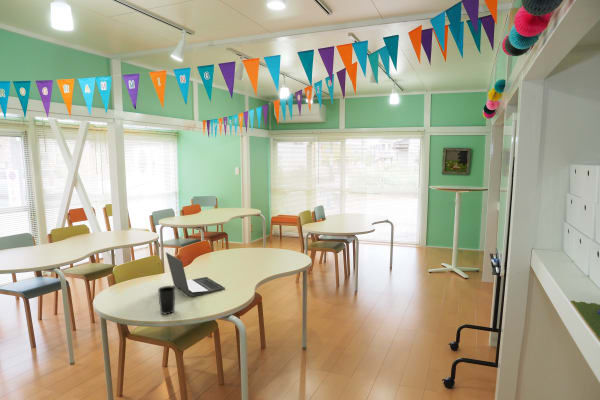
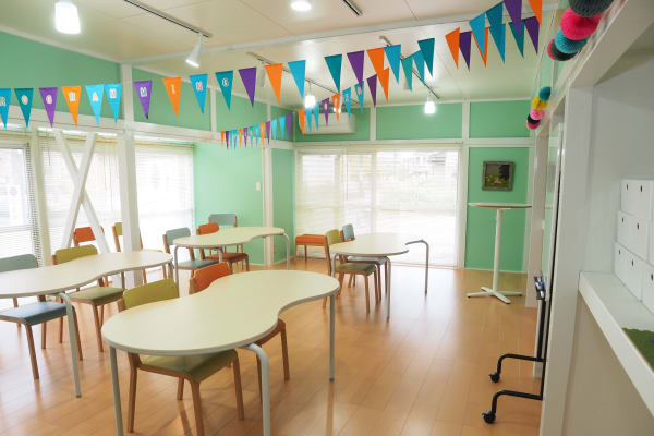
- cup (167, 300)
- laptop (198, 278)
